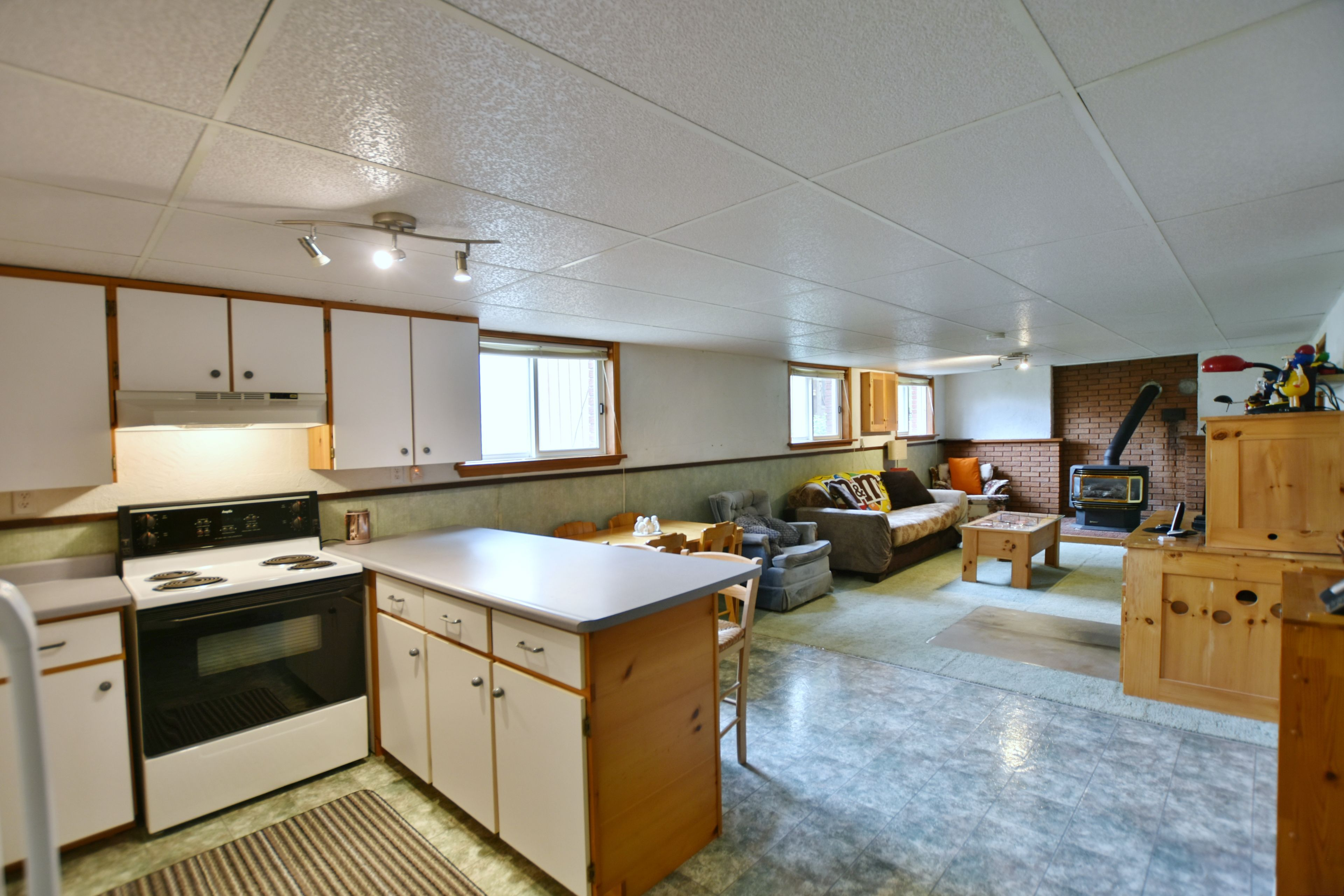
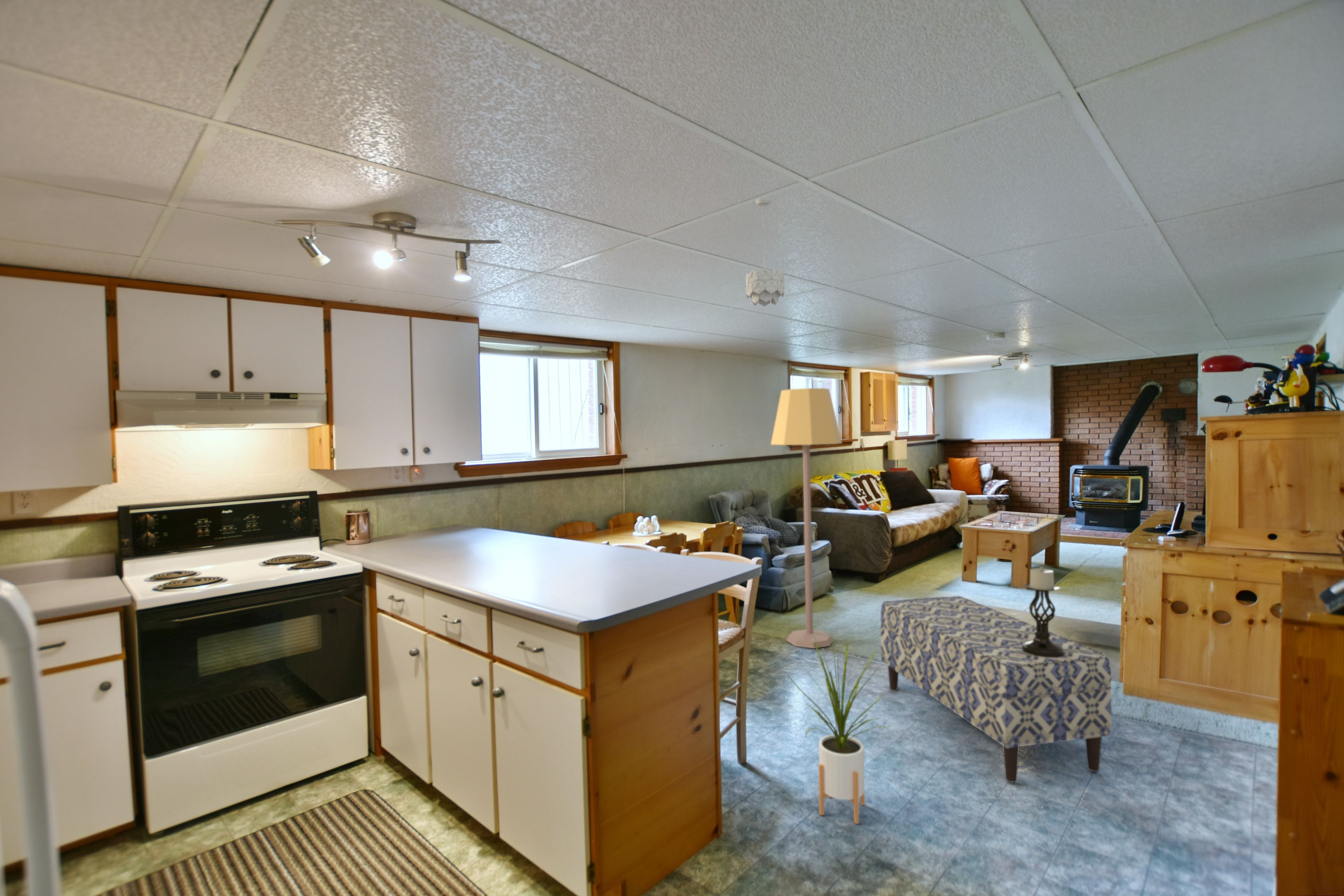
+ pendant light (764, 252)
+ house plant (844, 724)
+ lamp (807, 516)
+ bench (979, 674)
+ candle holder (1042, 609)
